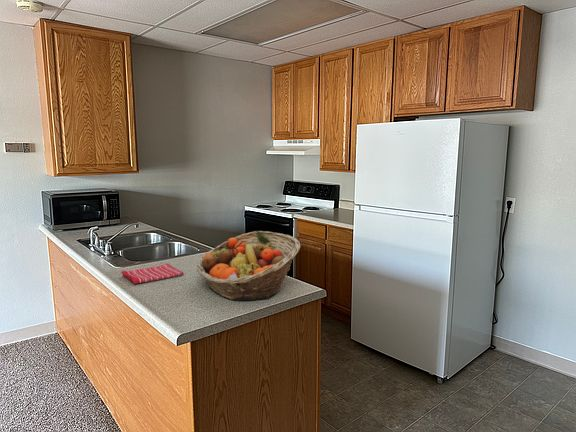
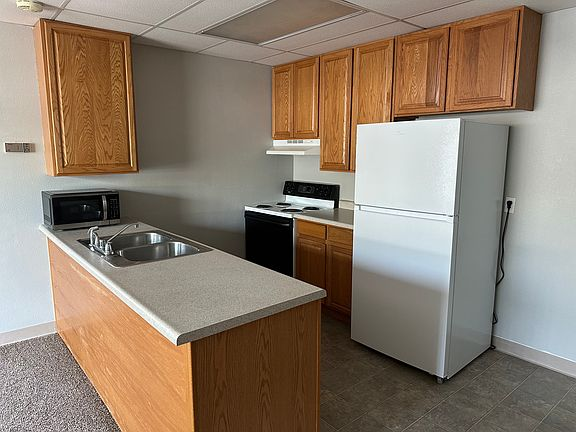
- dish towel (152, 273)
- fruit basket (248, 262)
